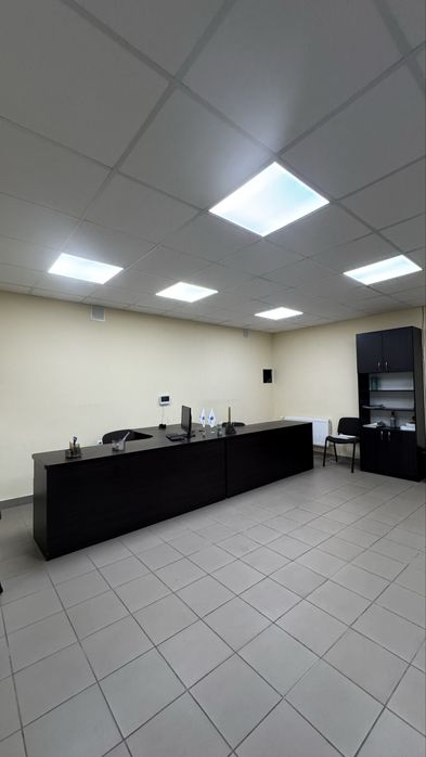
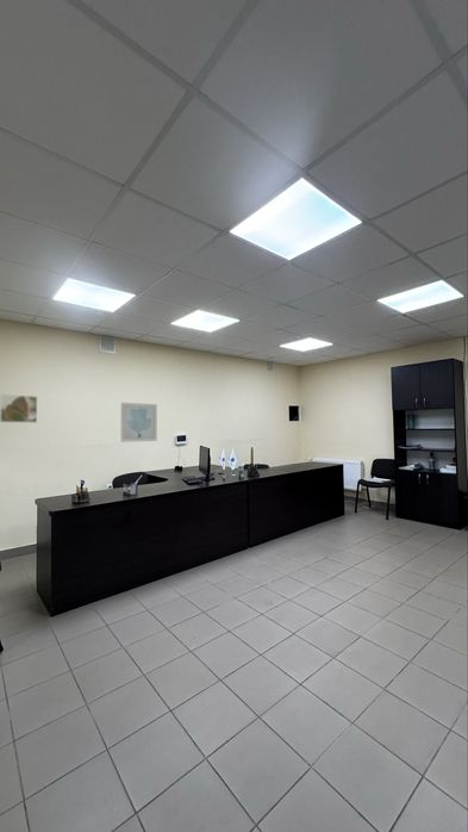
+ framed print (19, 409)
+ wall art (139, 422)
